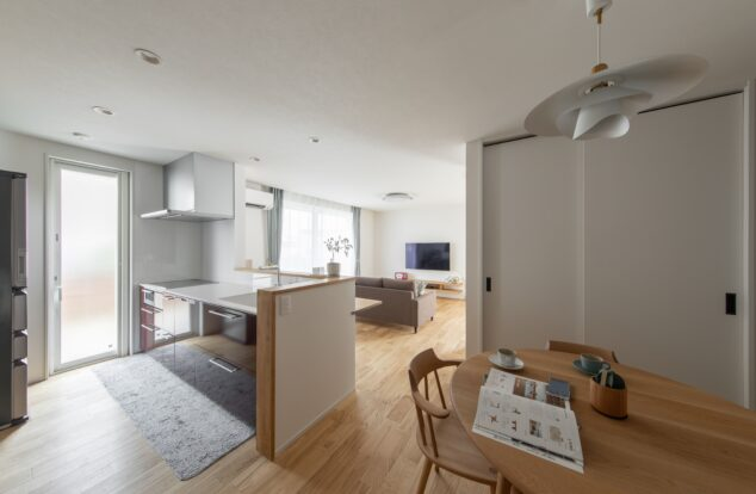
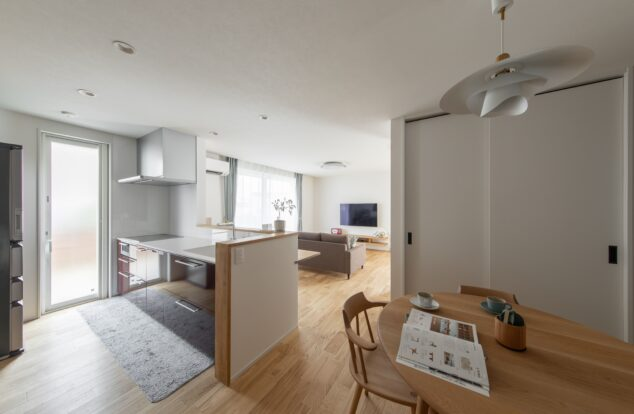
- smartphone (558, 387)
